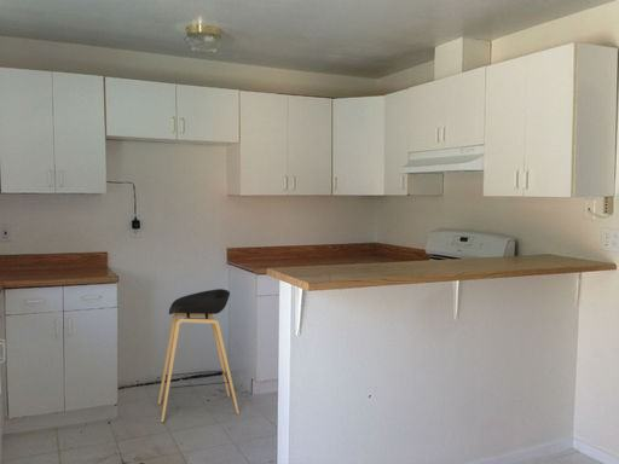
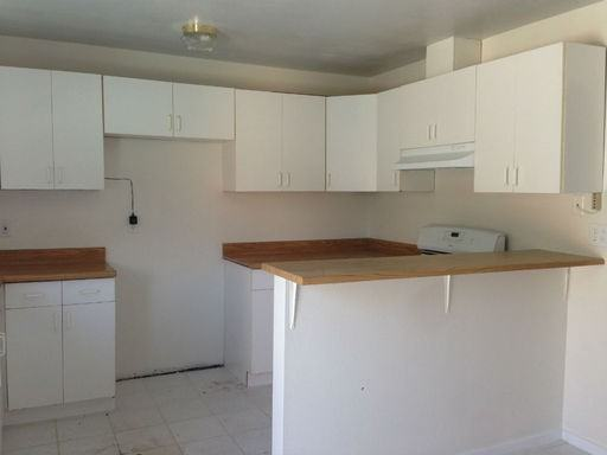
- stool (216, 347)
